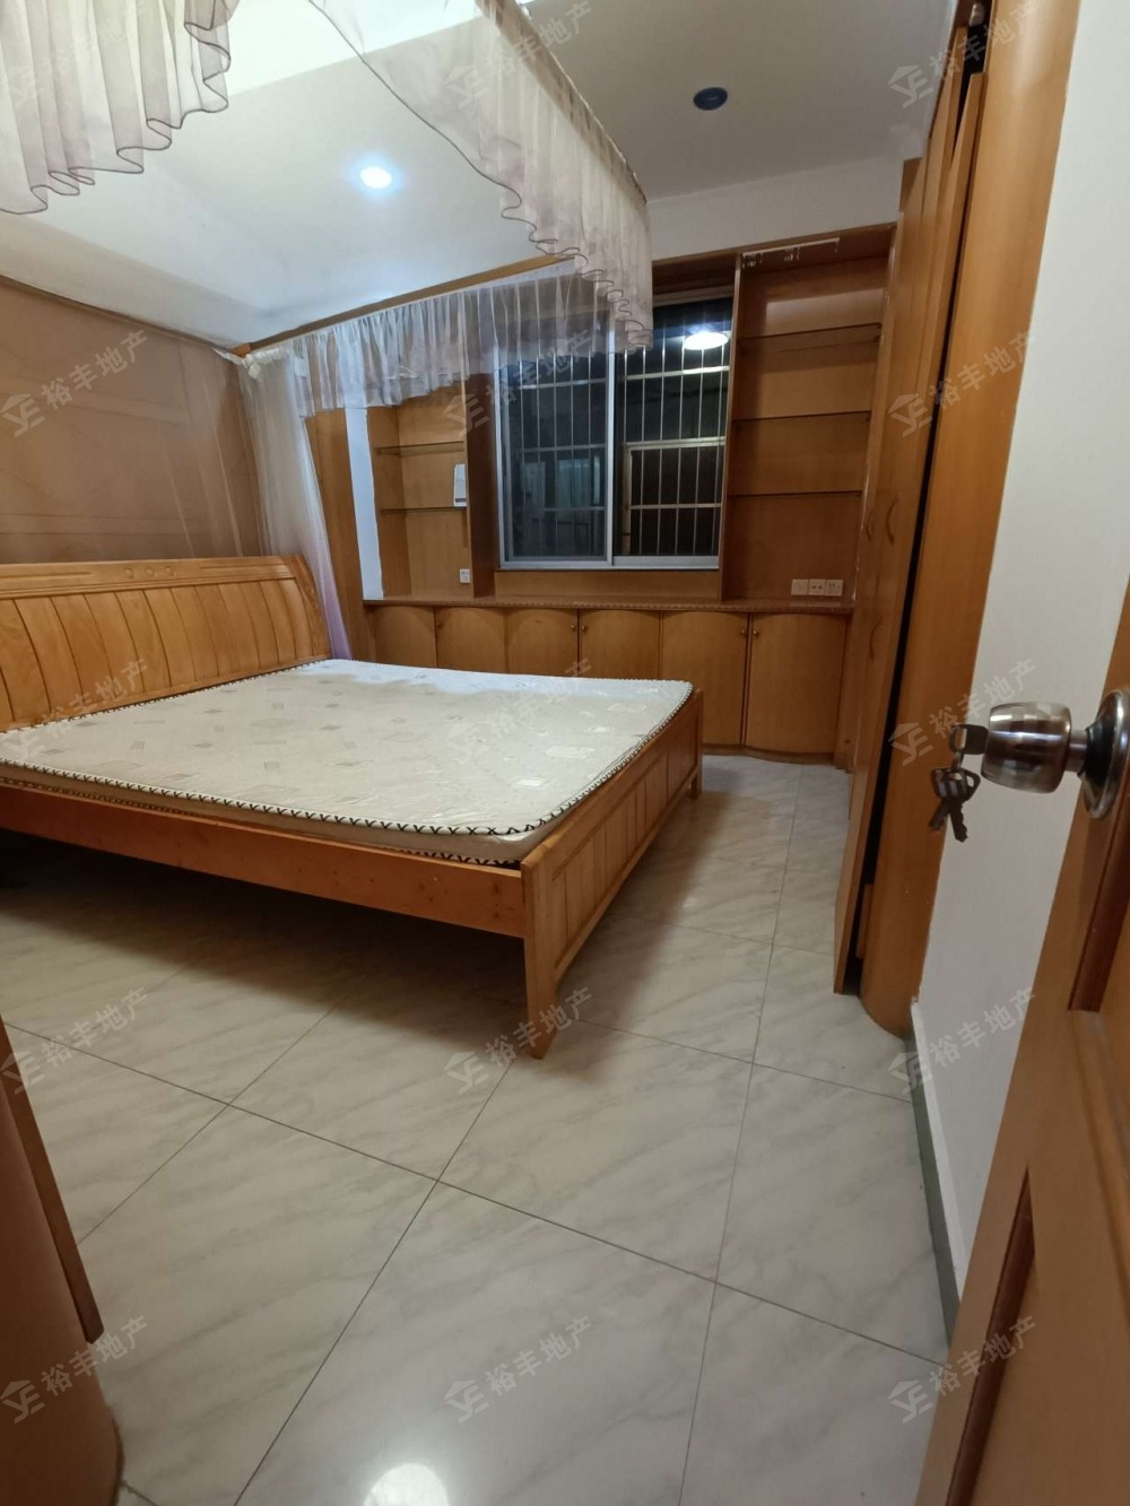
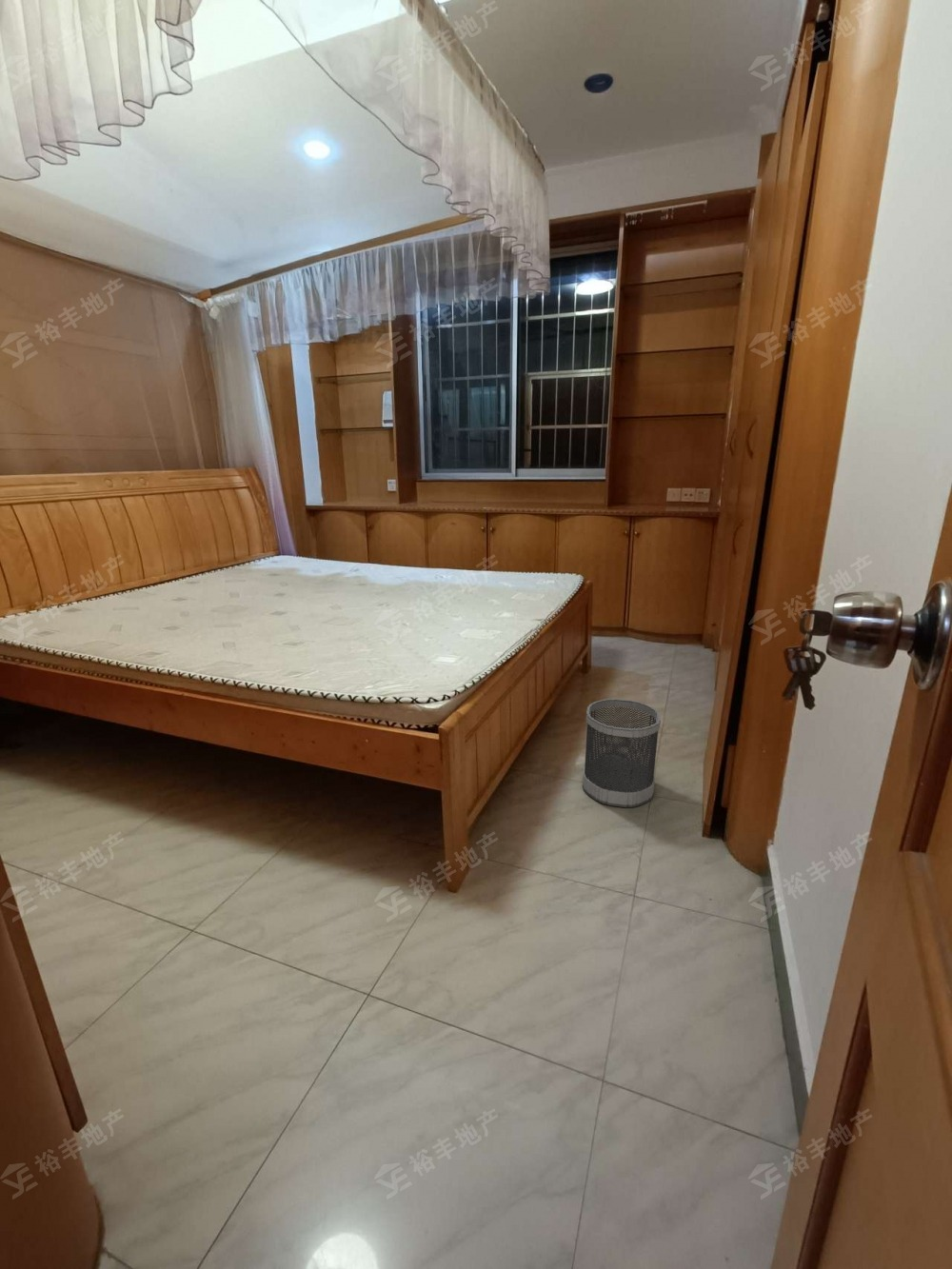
+ wastebasket (620, 750)
